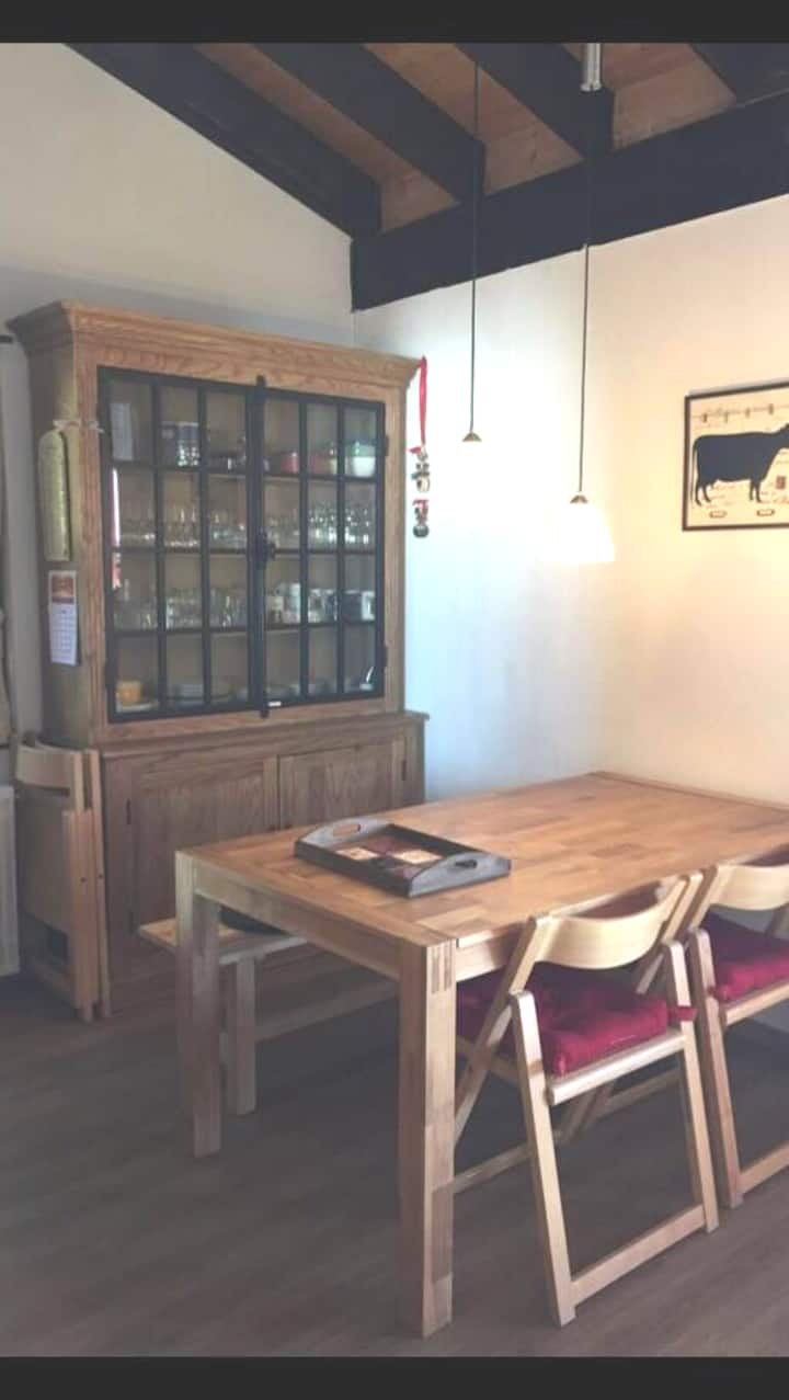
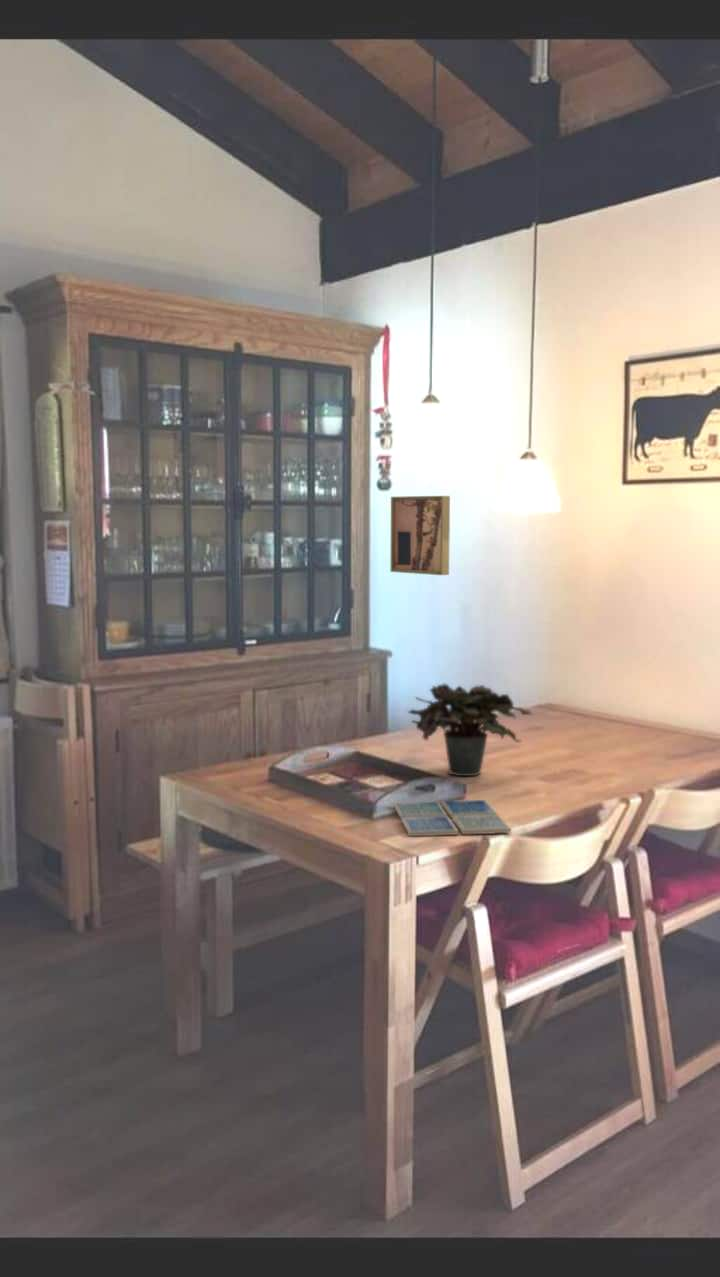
+ wall art (419, 535)
+ drink coaster (448, 817)
+ potted plant (468, 729)
